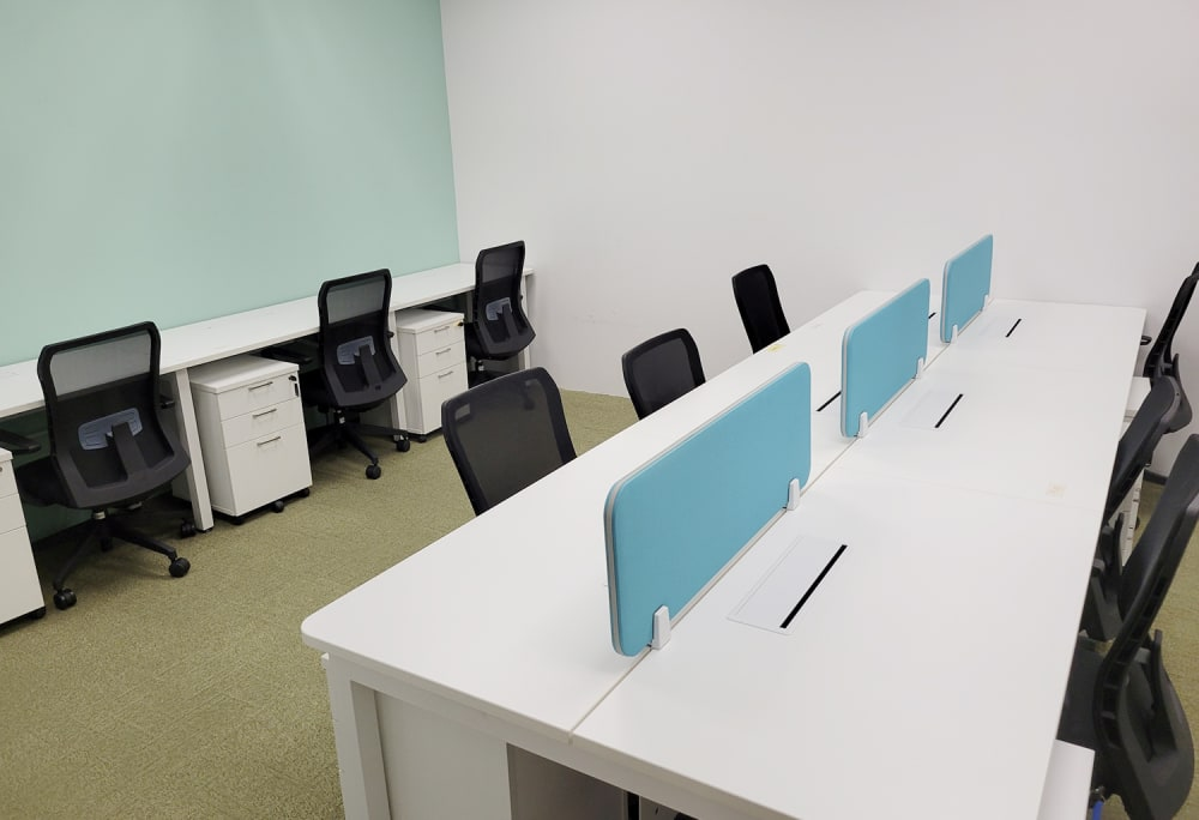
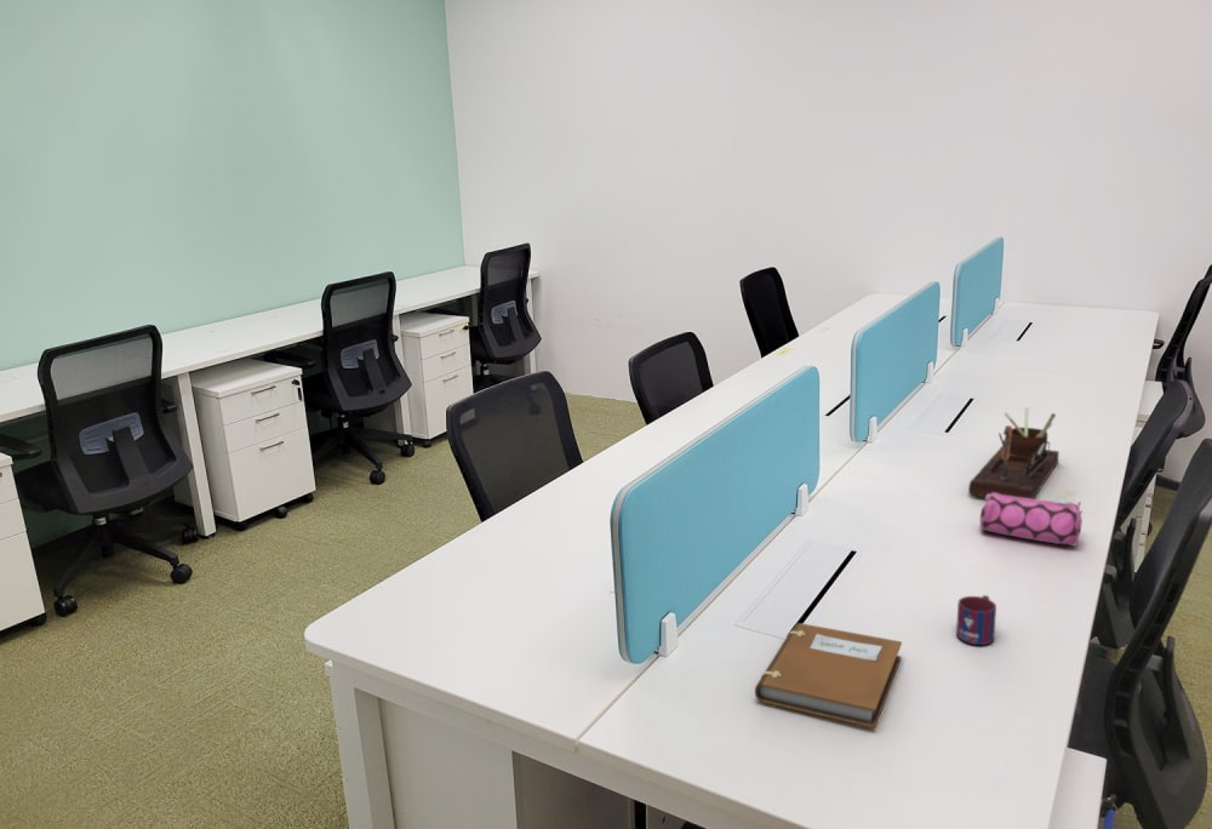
+ desk organizer (1019, 445)
+ mug (979, 617)
+ notebook (830, 668)
+ pencil case (1029, 516)
